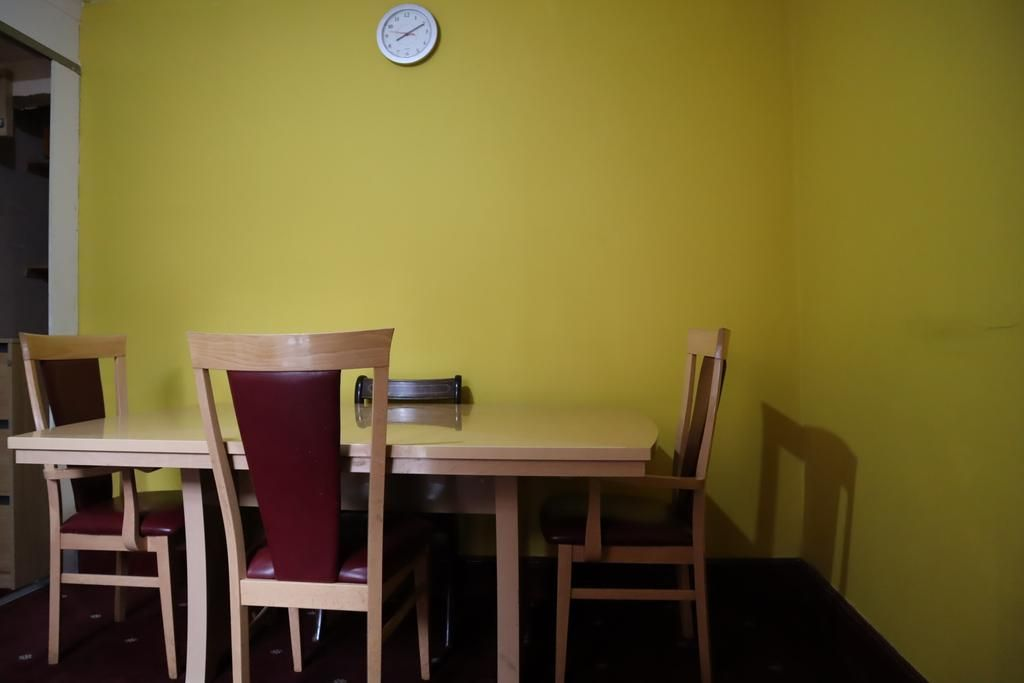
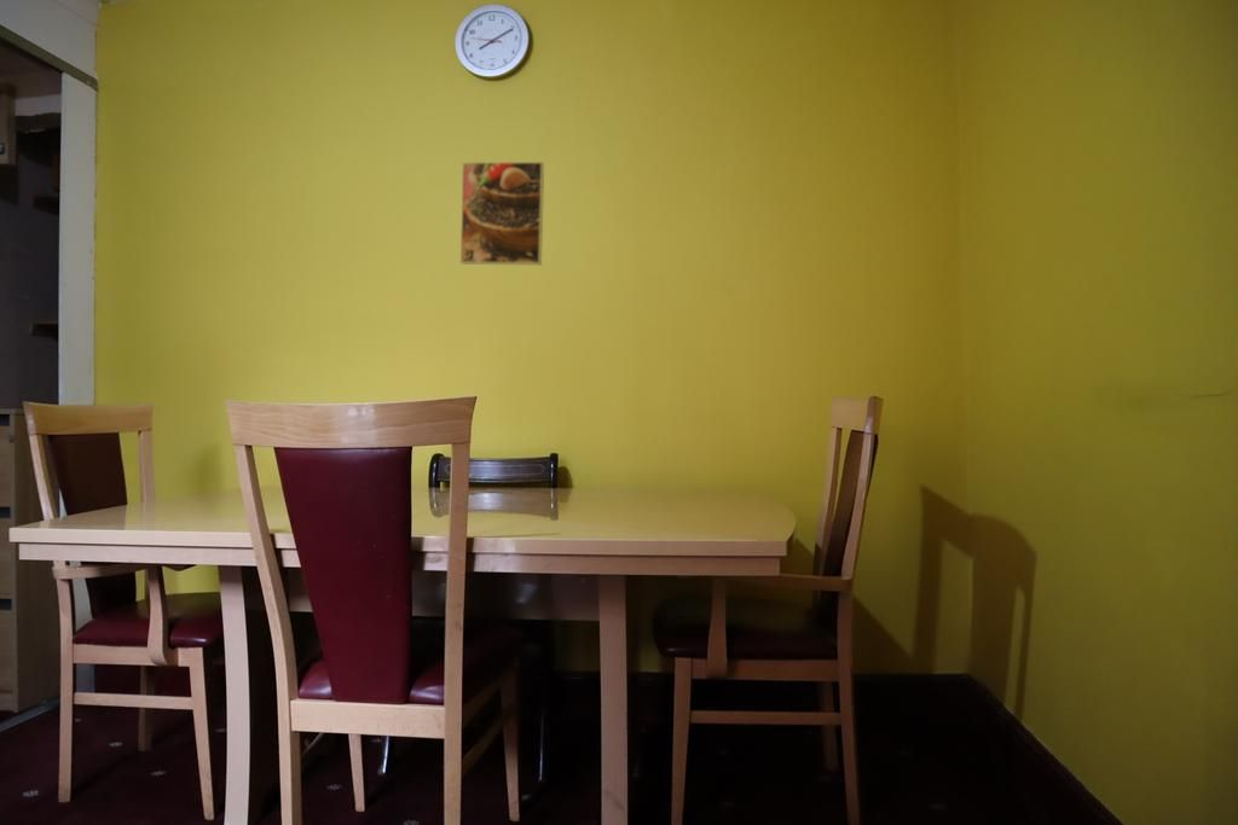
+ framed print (502, 214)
